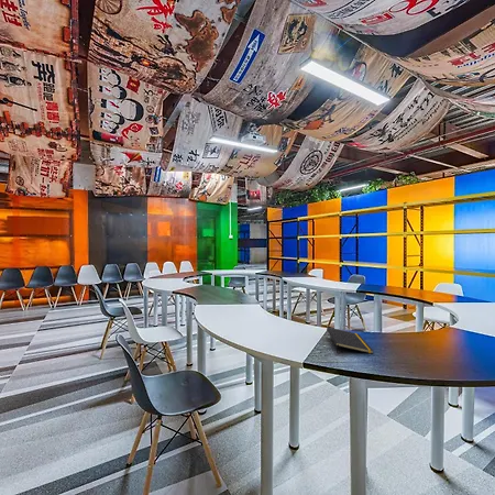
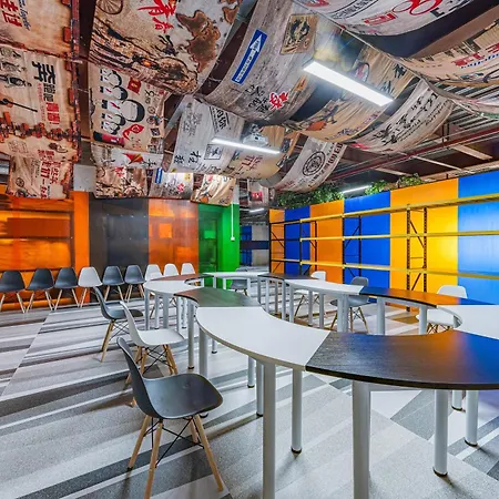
- notepad (348, 339)
